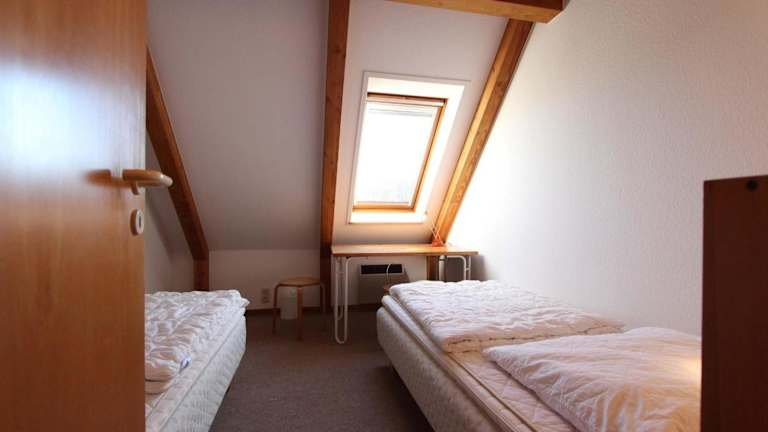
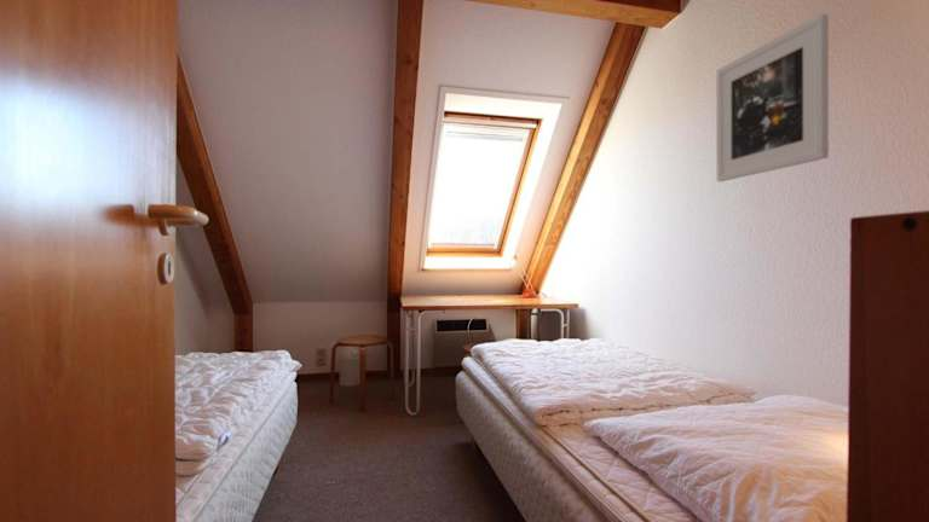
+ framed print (764, 108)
